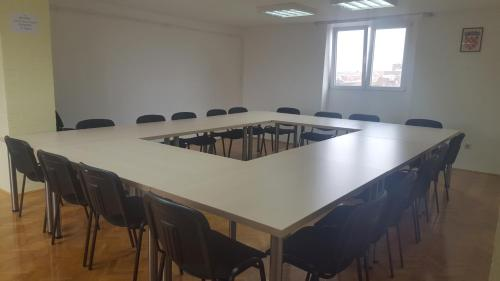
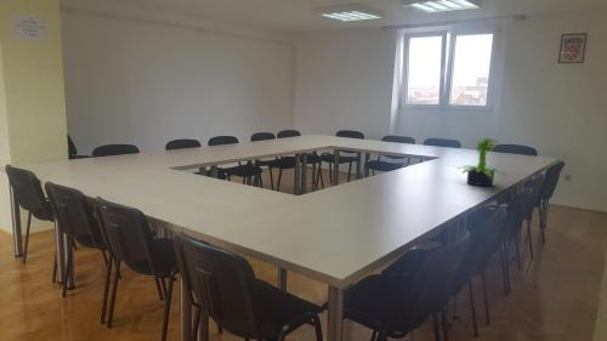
+ potted plant (481, 160)
